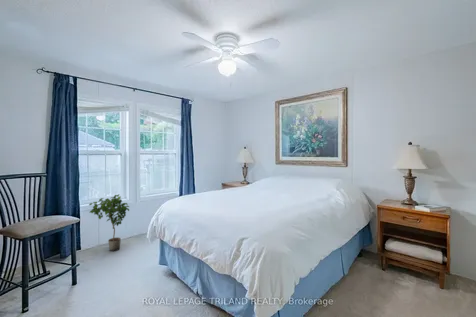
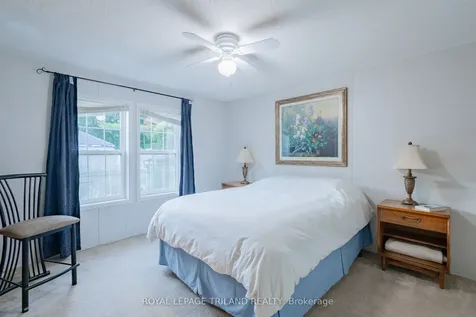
- potted plant (111, 222)
